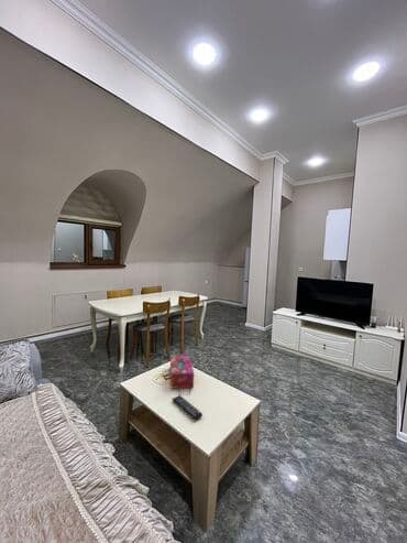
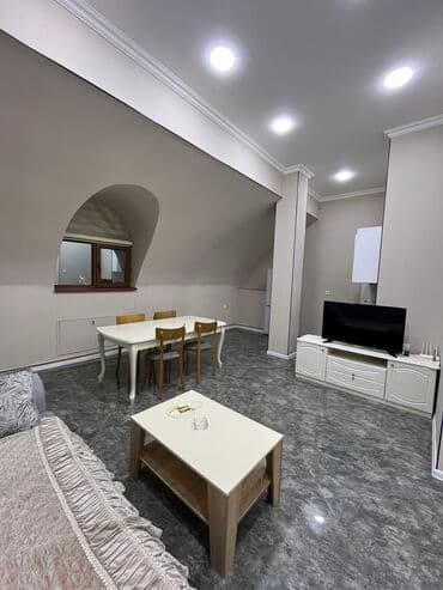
- tissue box (180, 370)
- remote control (186, 406)
